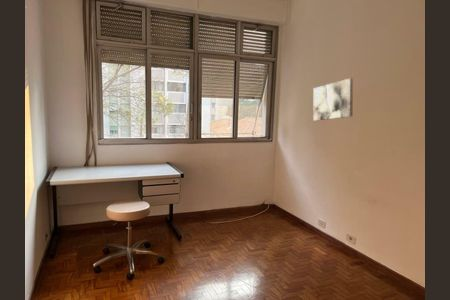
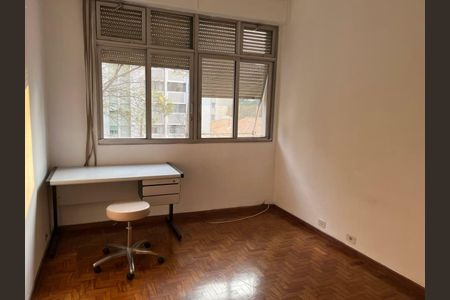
- wall art (331, 101)
